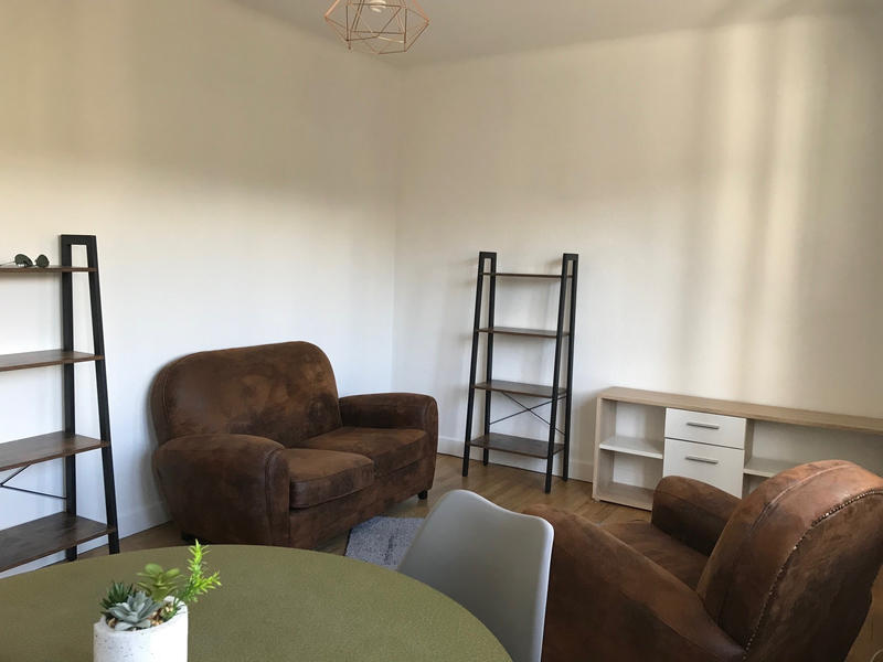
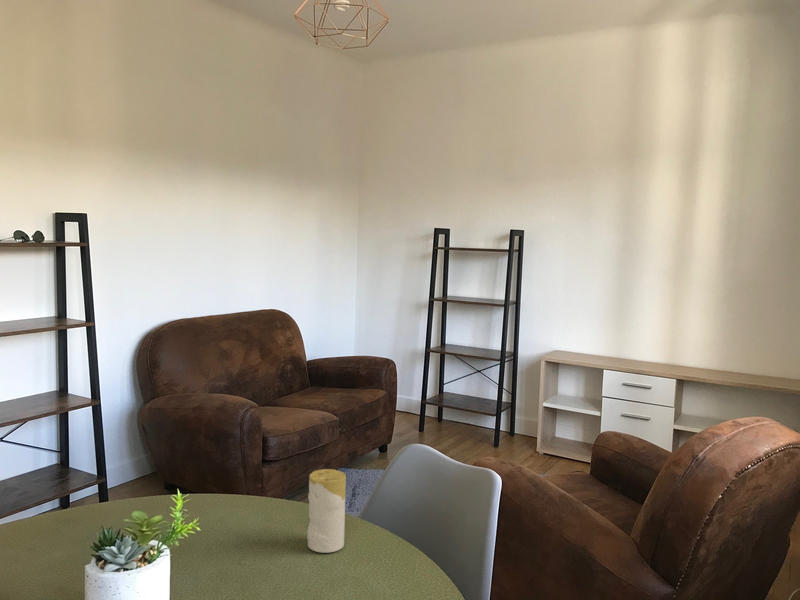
+ candle (326, 510)
